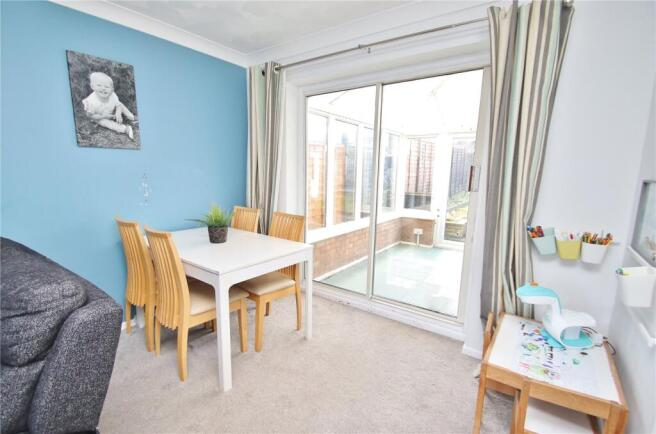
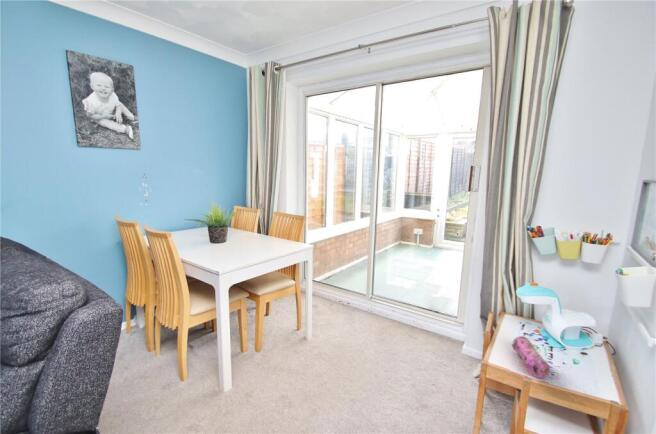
+ pencil case (529, 355)
